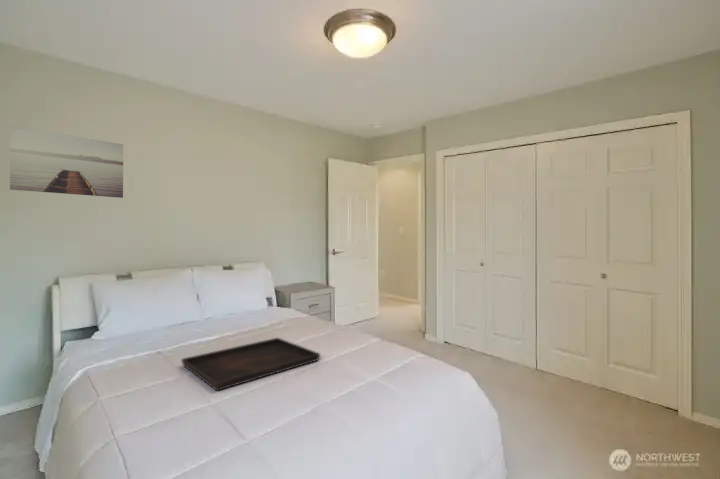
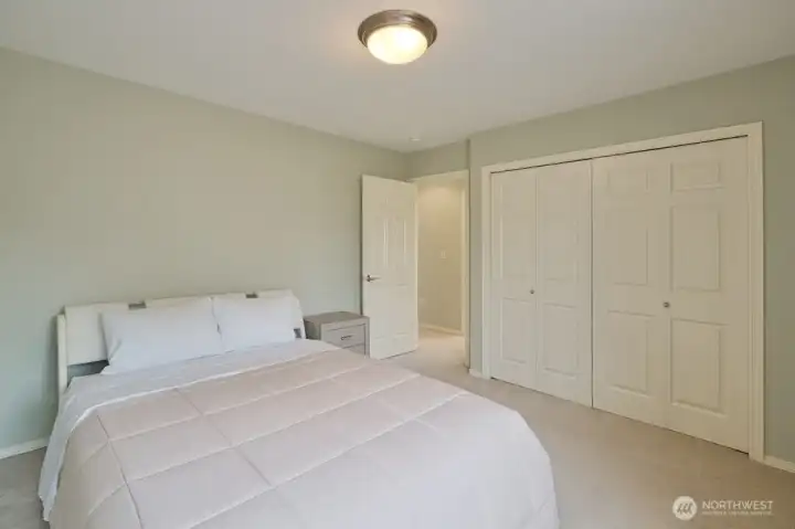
- serving tray (252, 359)
- wall art (71, 164)
